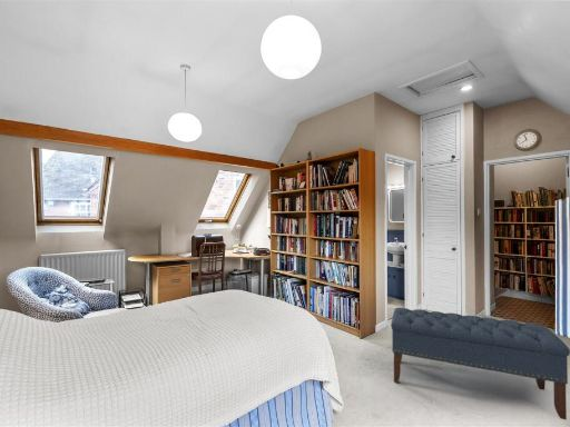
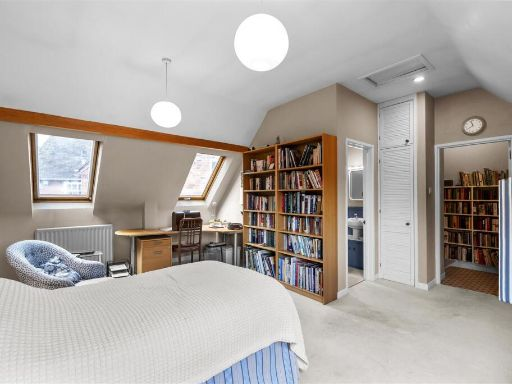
- bench (466, 351)
